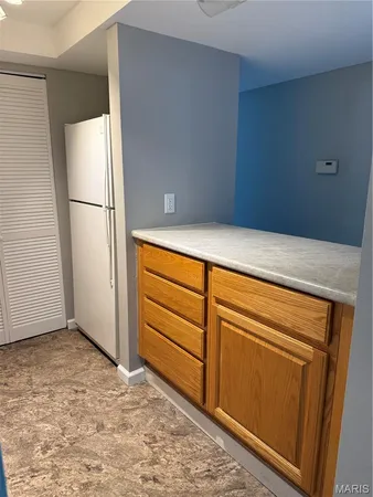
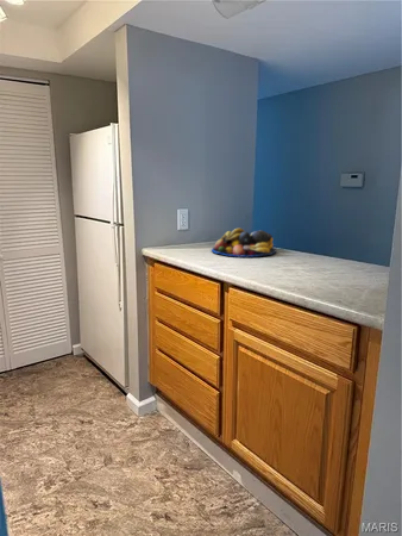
+ fruit bowl (243, 239)
